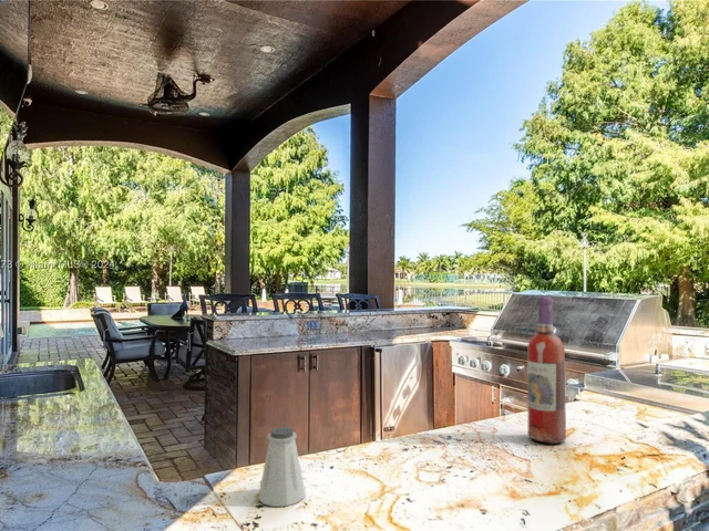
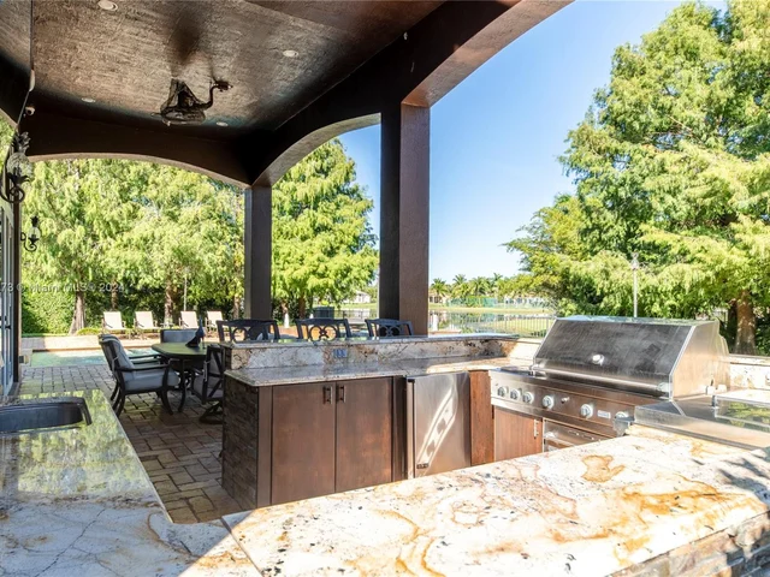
- wine bottle (545, 367)
- saltshaker (281, 462)
